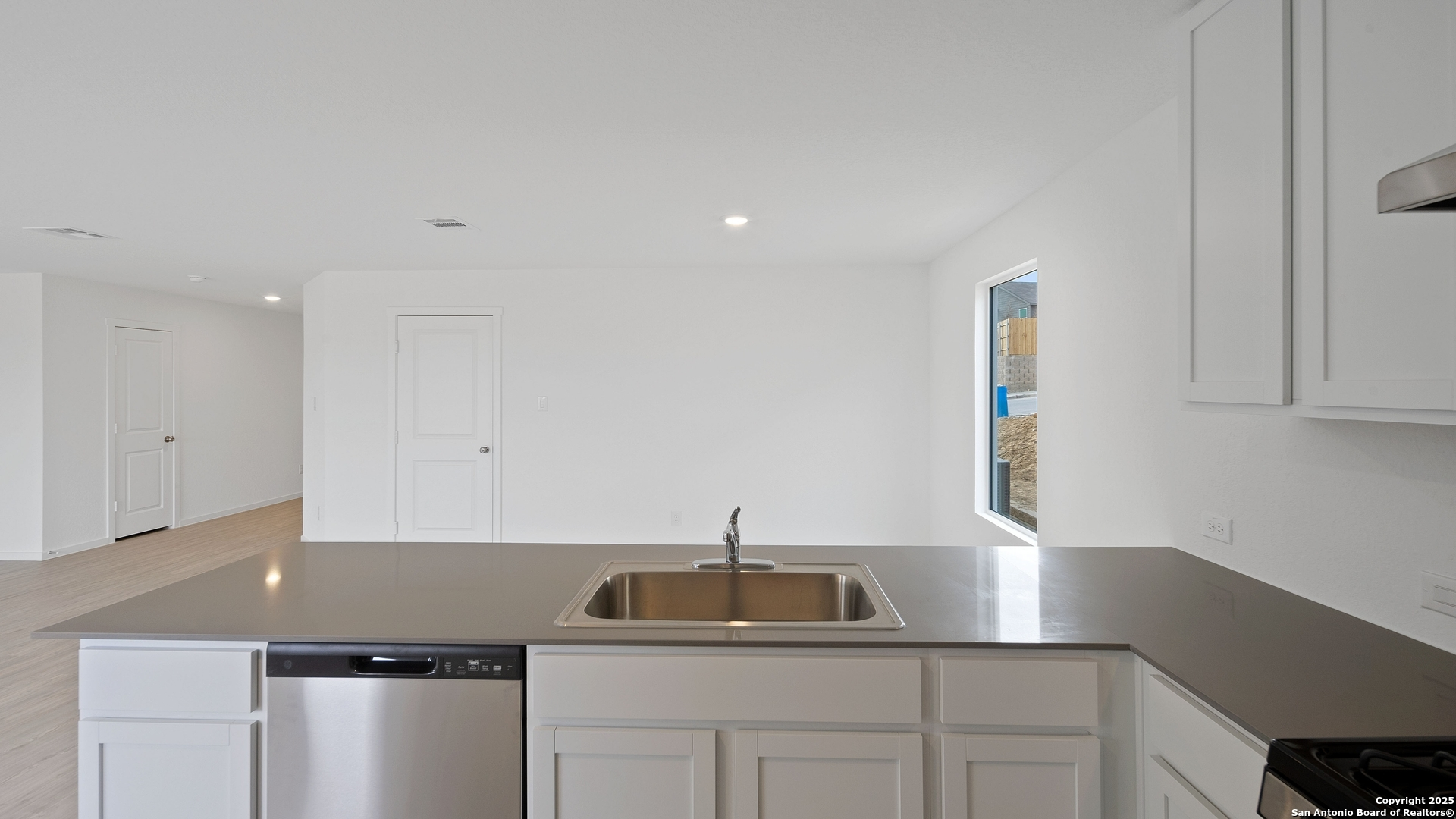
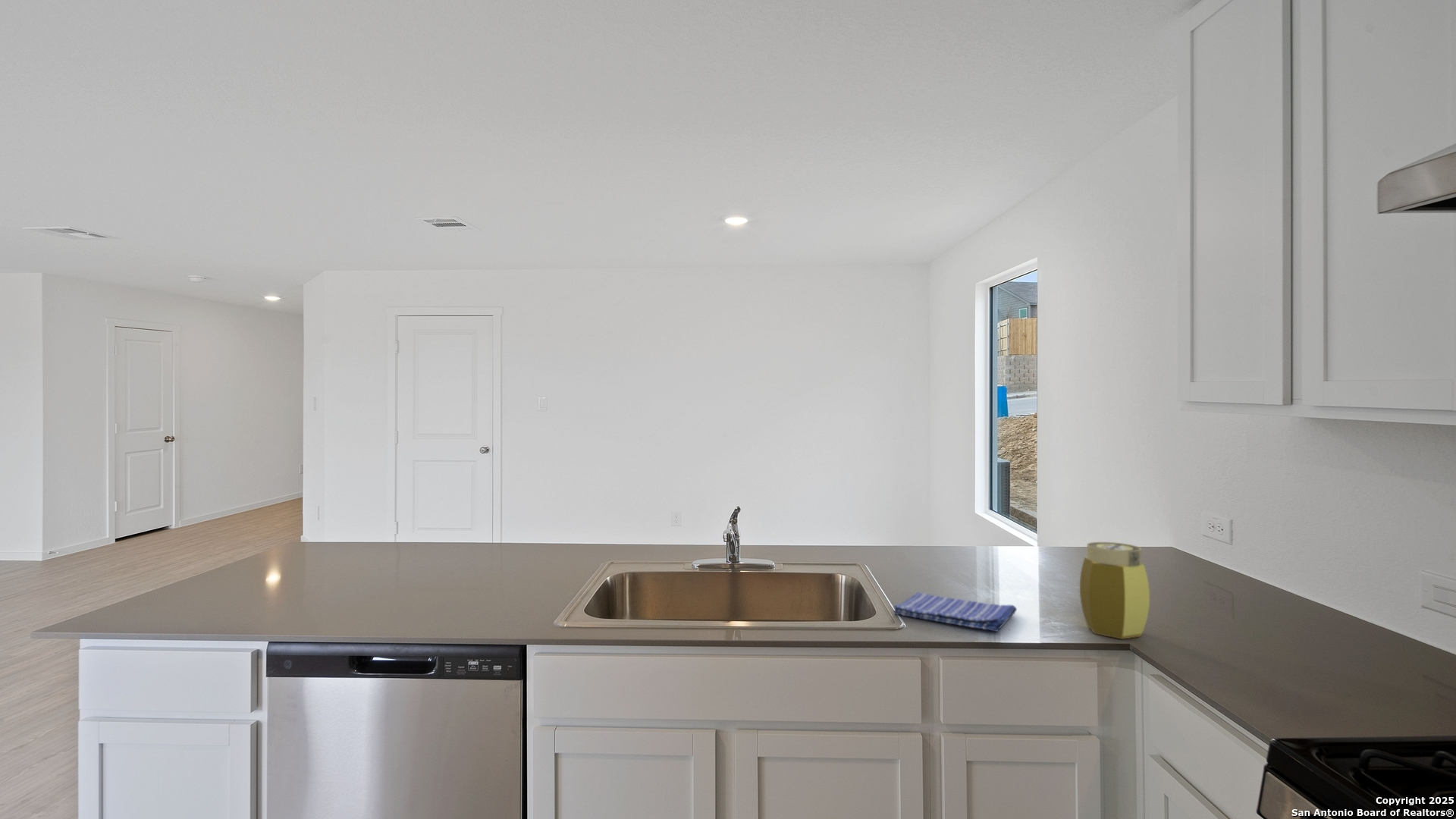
+ dish towel (955, 607)
+ jar (1113, 588)
